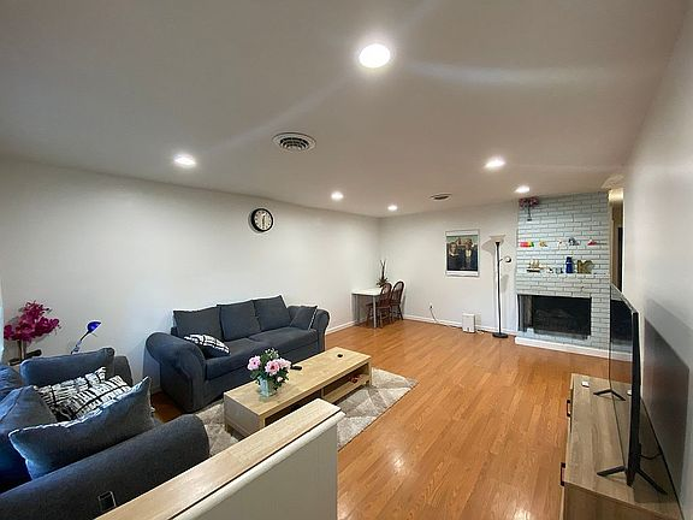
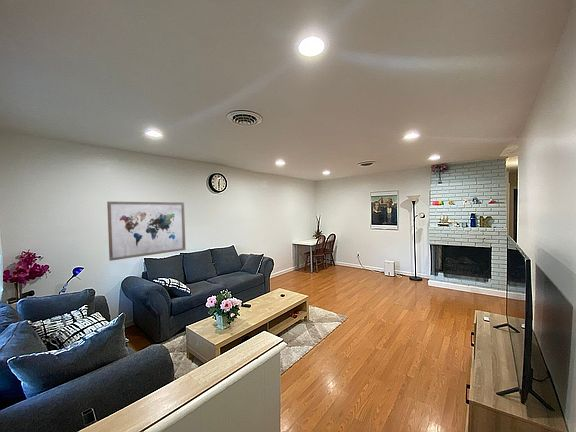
+ wall art (150, 228)
